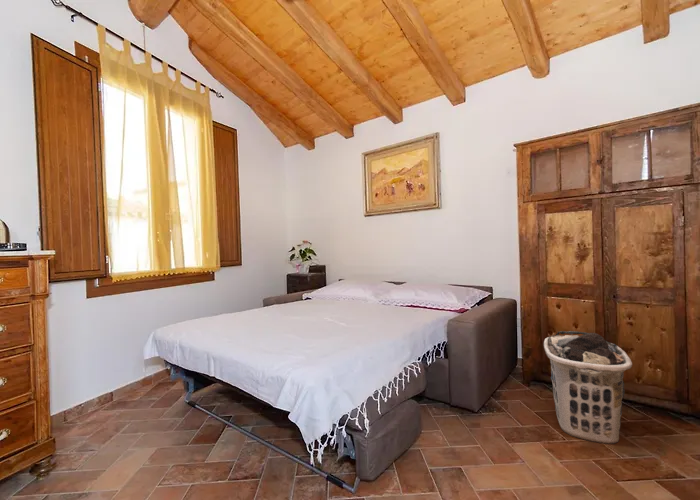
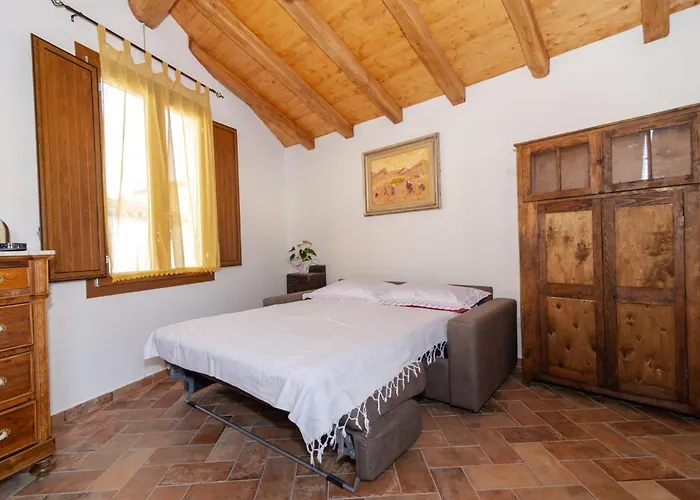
- clothes hamper (584, 378)
